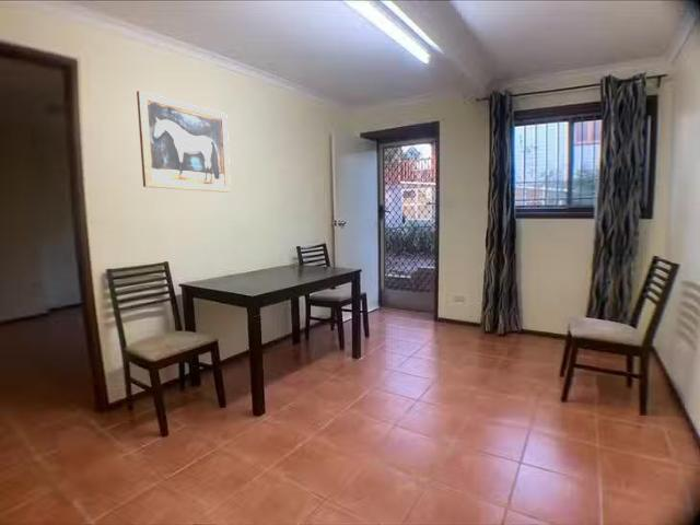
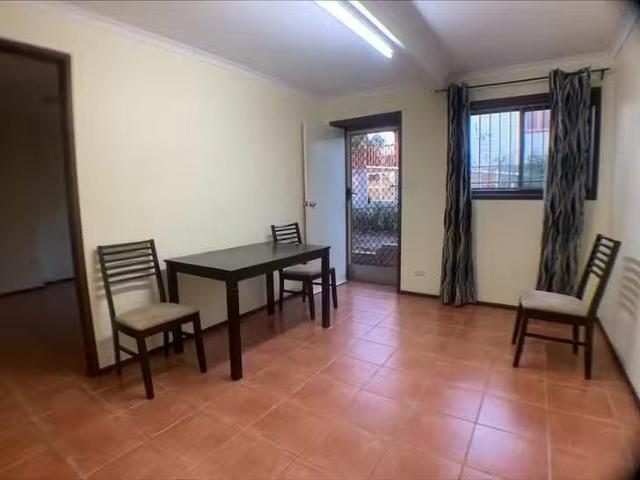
- wall art (188, 147)
